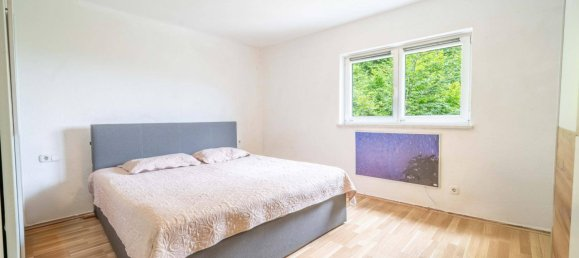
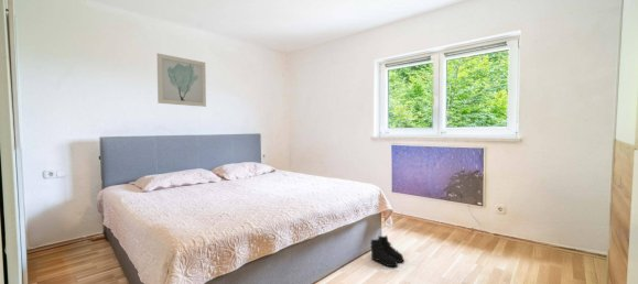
+ boots (387, 249)
+ wall art (183, 81)
